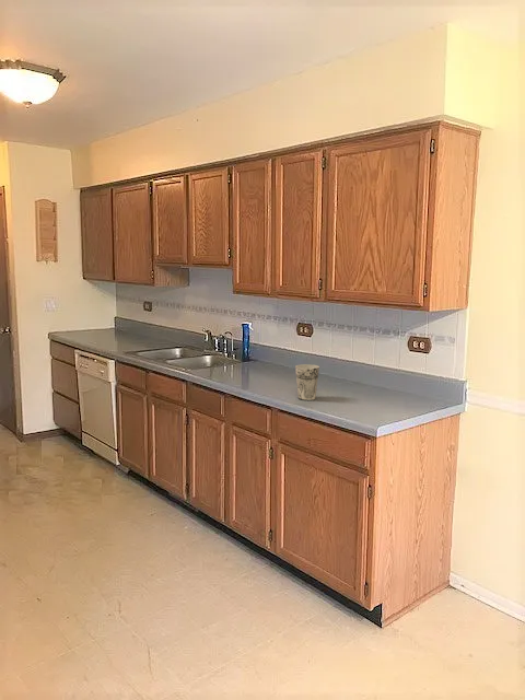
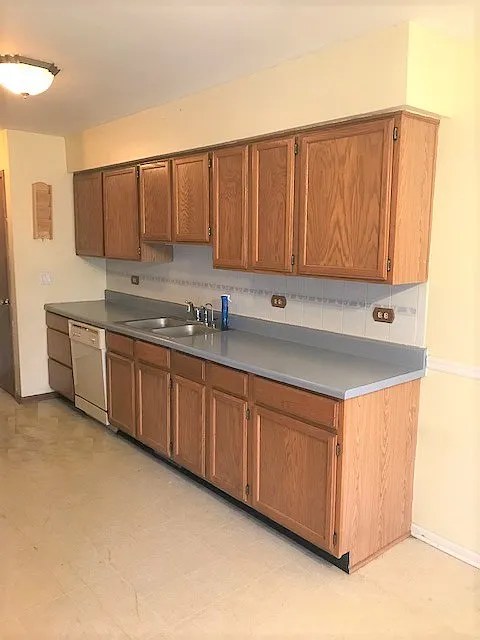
- cup (306, 382)
